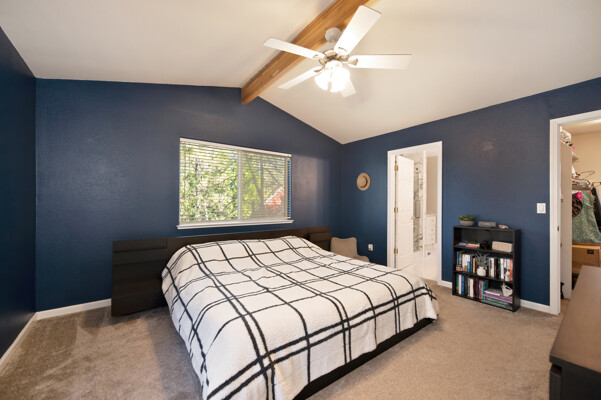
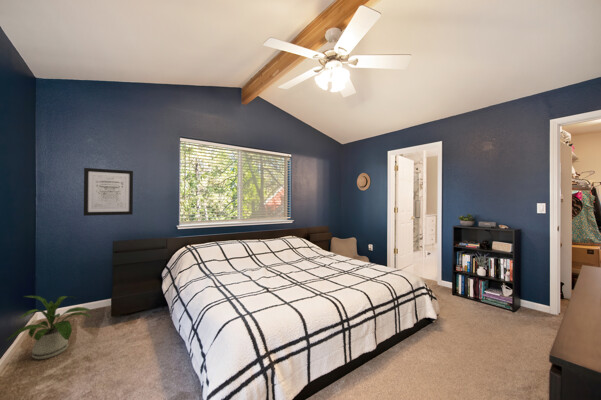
+ house plant (53, 324)
+ wall art (109, 192)
